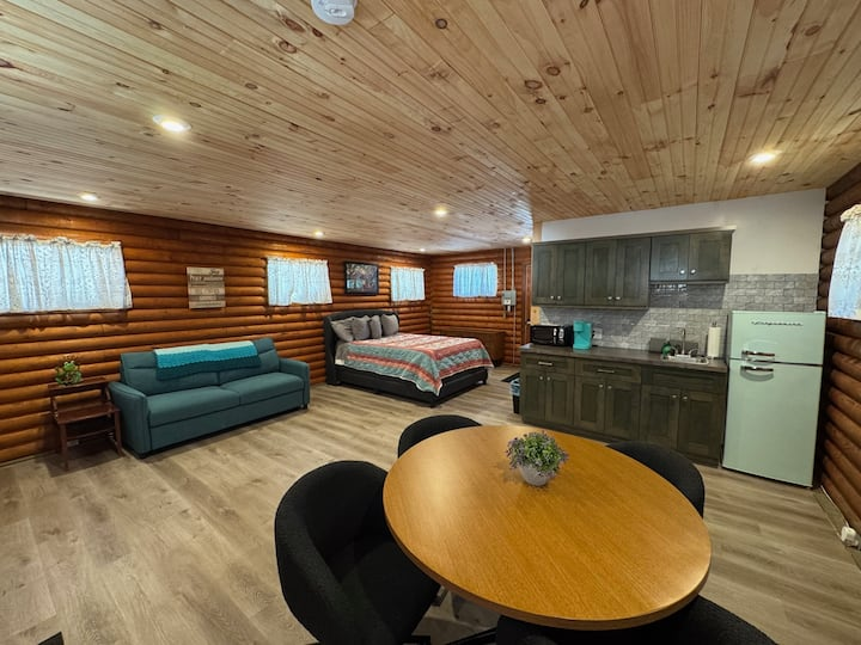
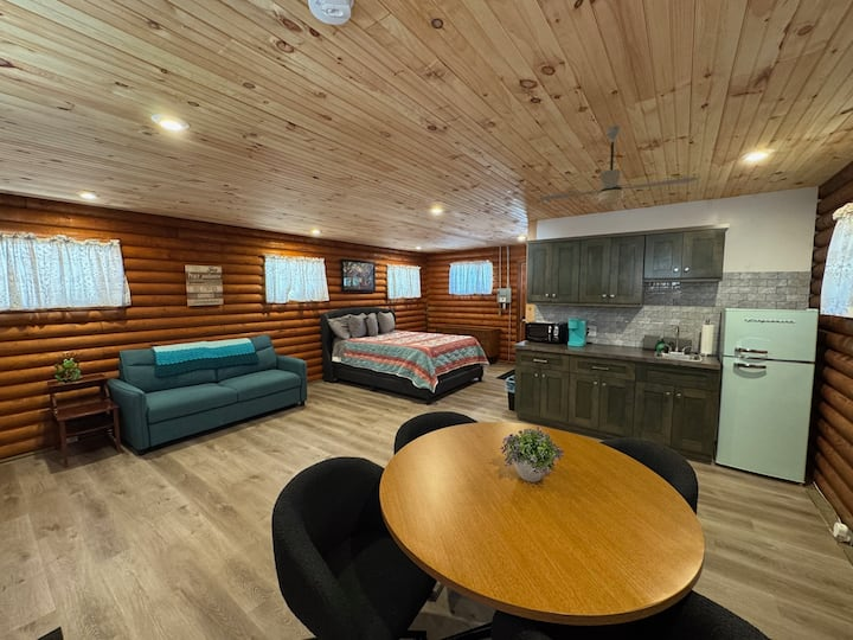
+ ceiling fan (611, 165)
